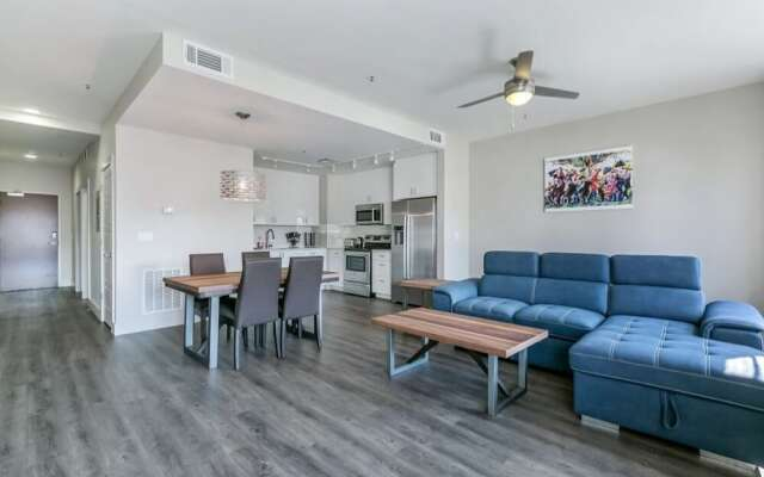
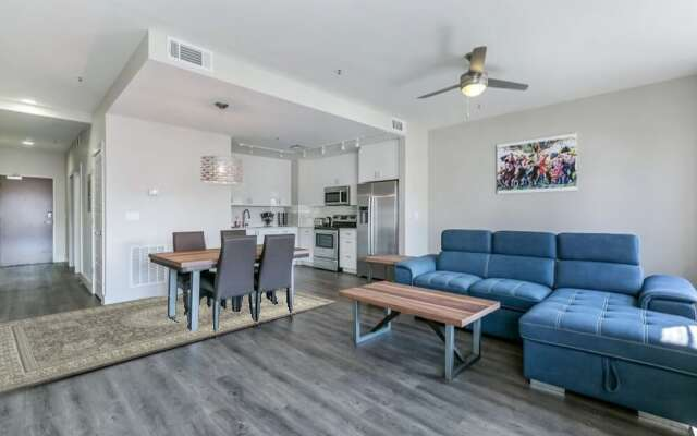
+ rug (167, 314)
